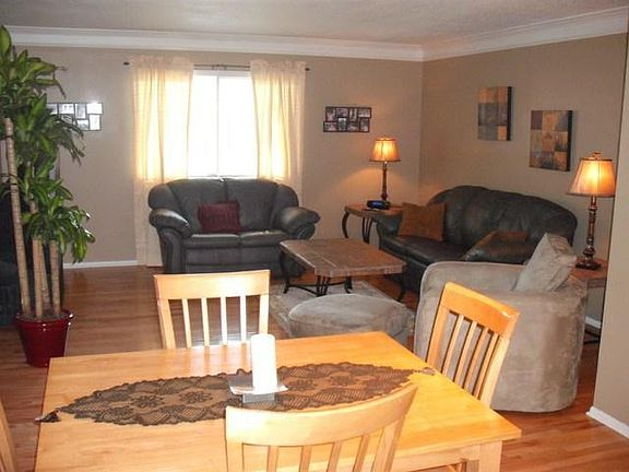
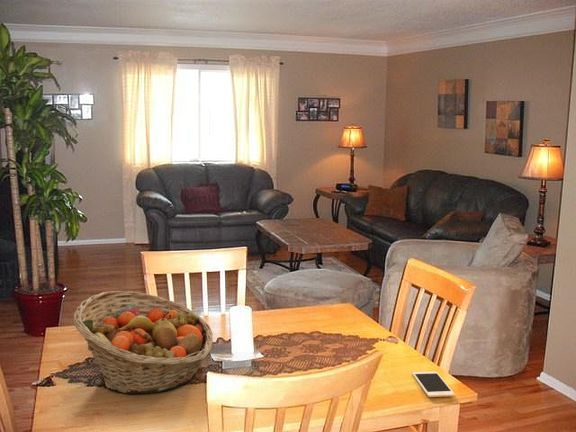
+ fruit basket (146, 336)
+ cell phone (432, 383)
